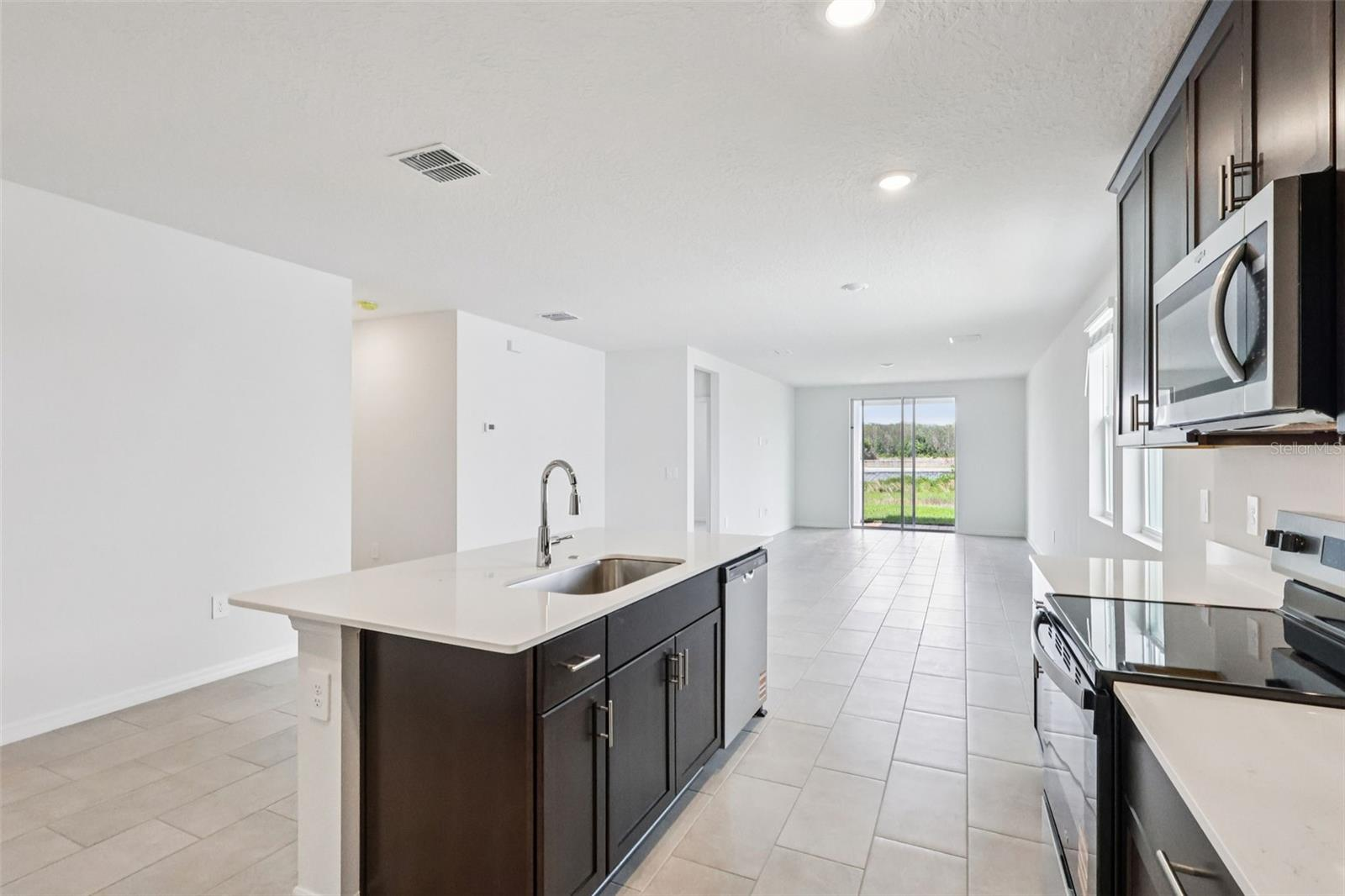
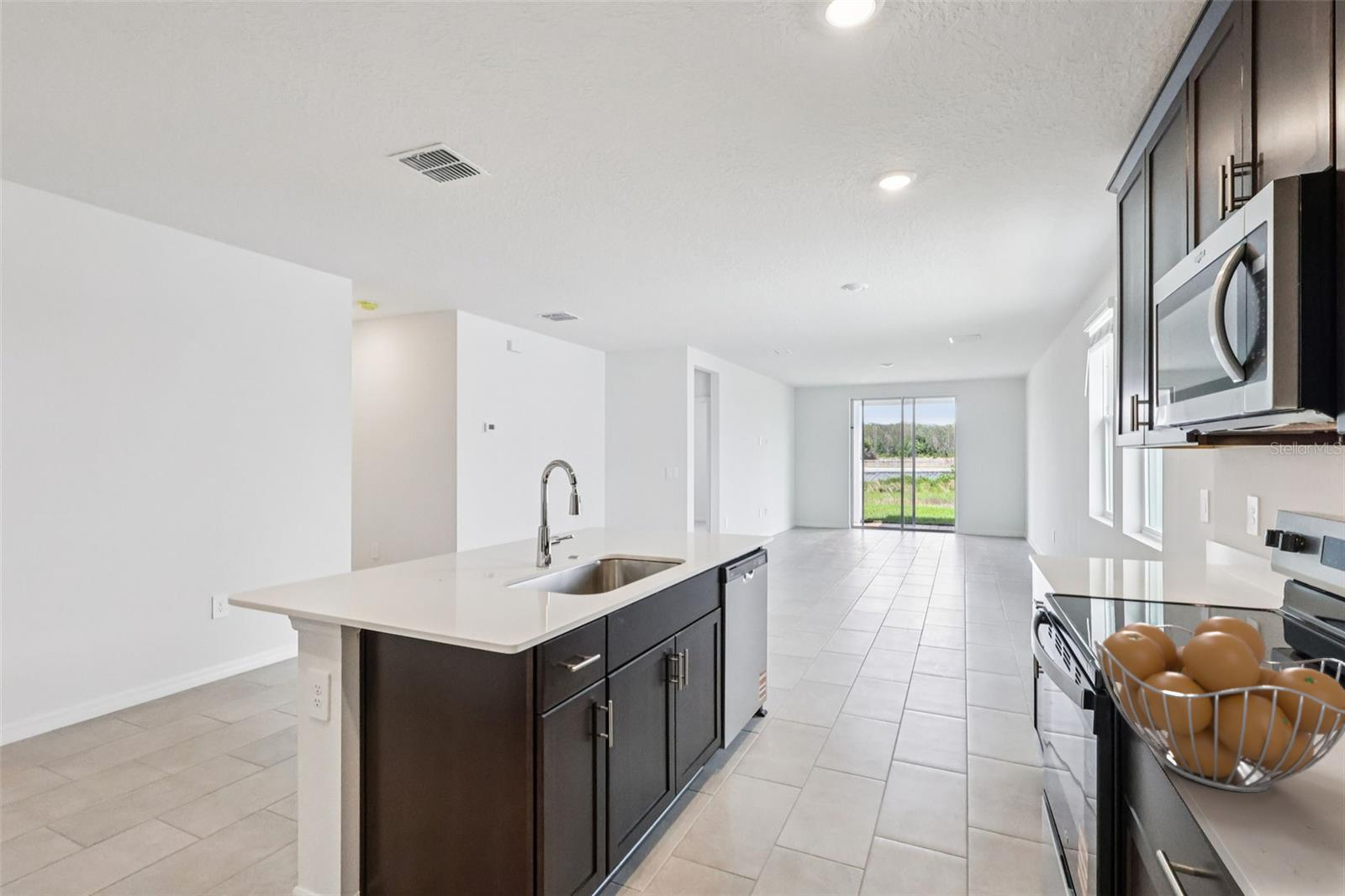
+ fruit basket (1214, 696)
